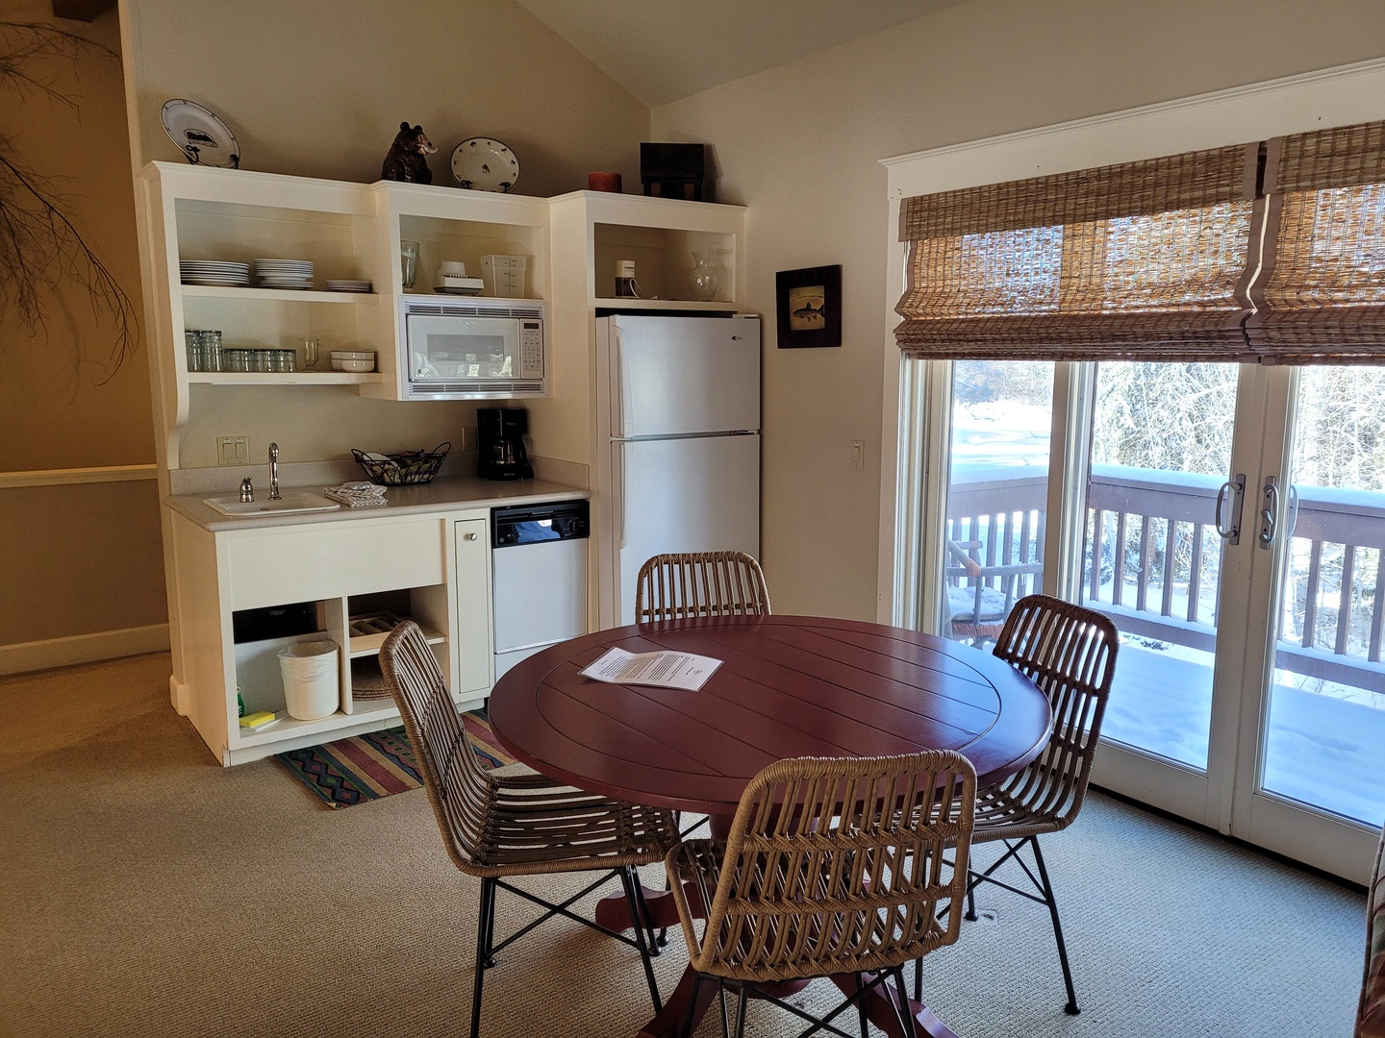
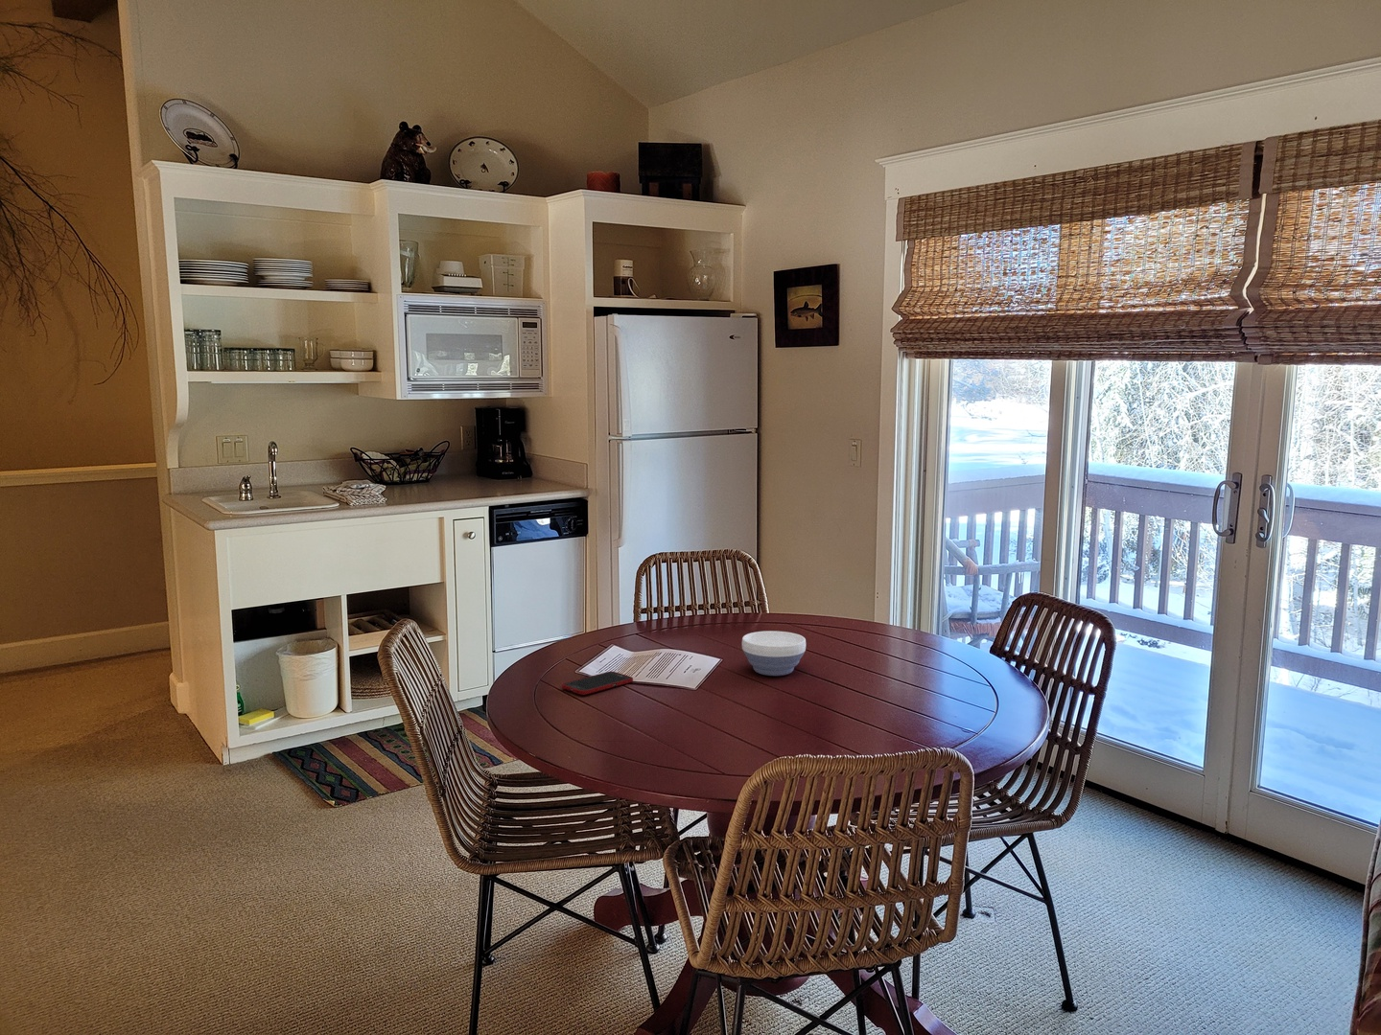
+ bowl (773, 654)
+ cell phone (597, 683)
